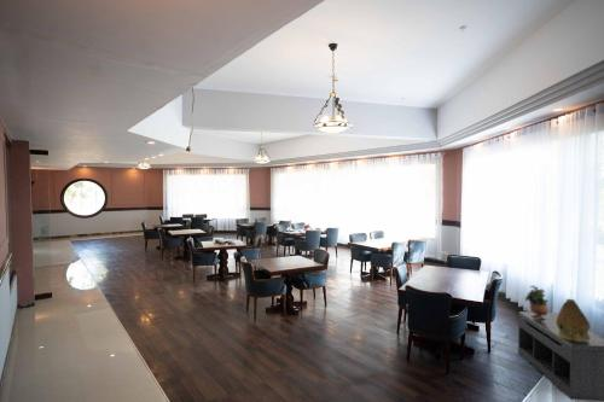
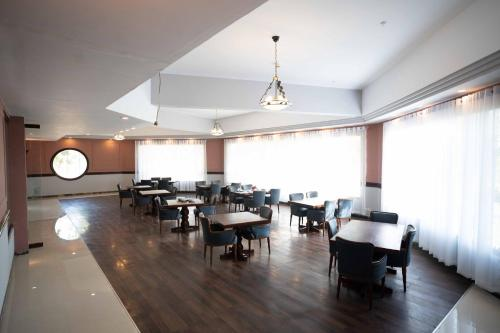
- potted plant (536, 301)
- ceramic vessel (574, 319)
- bench (562, 350)
